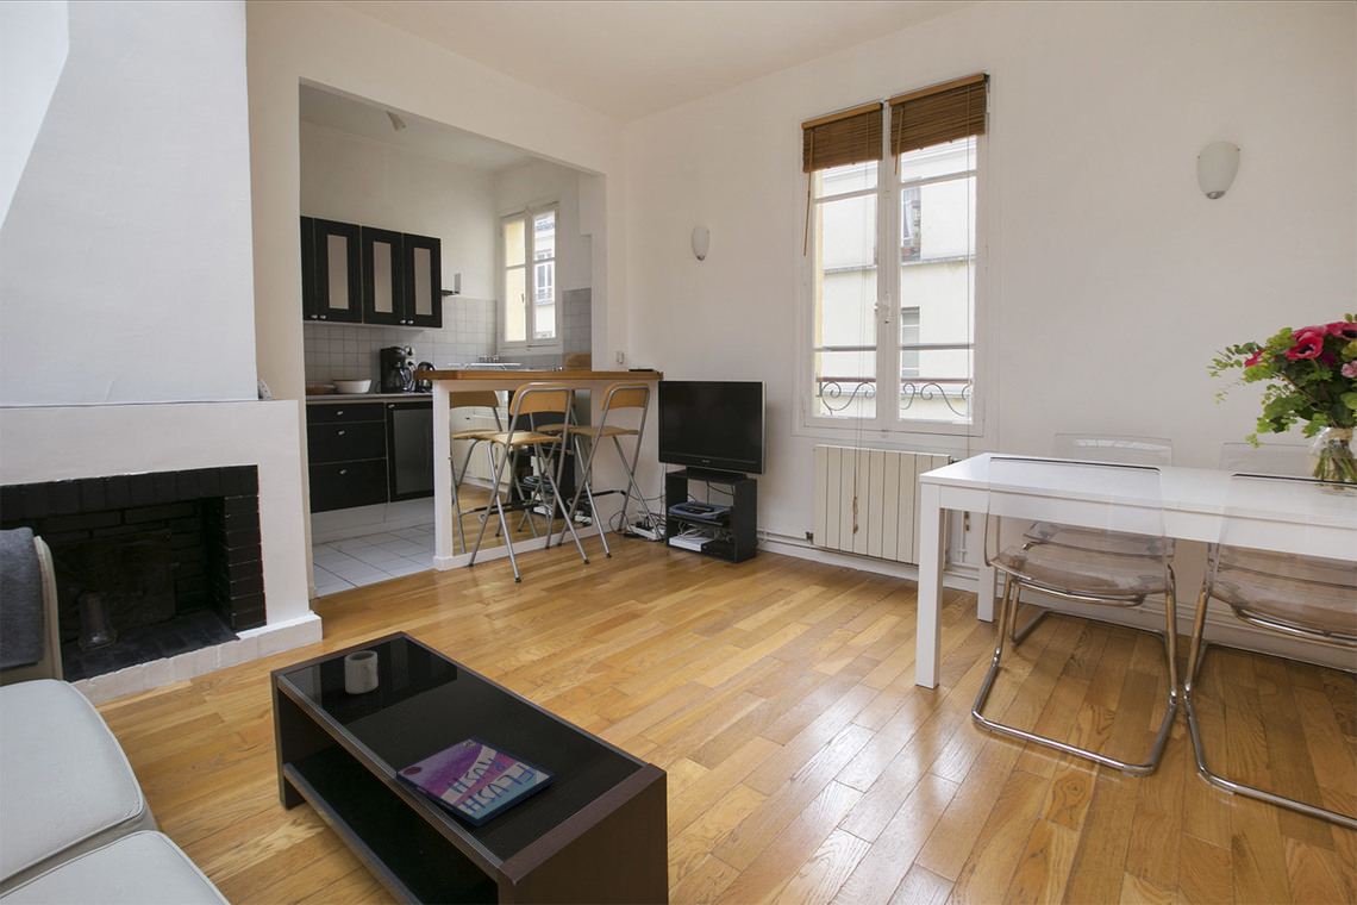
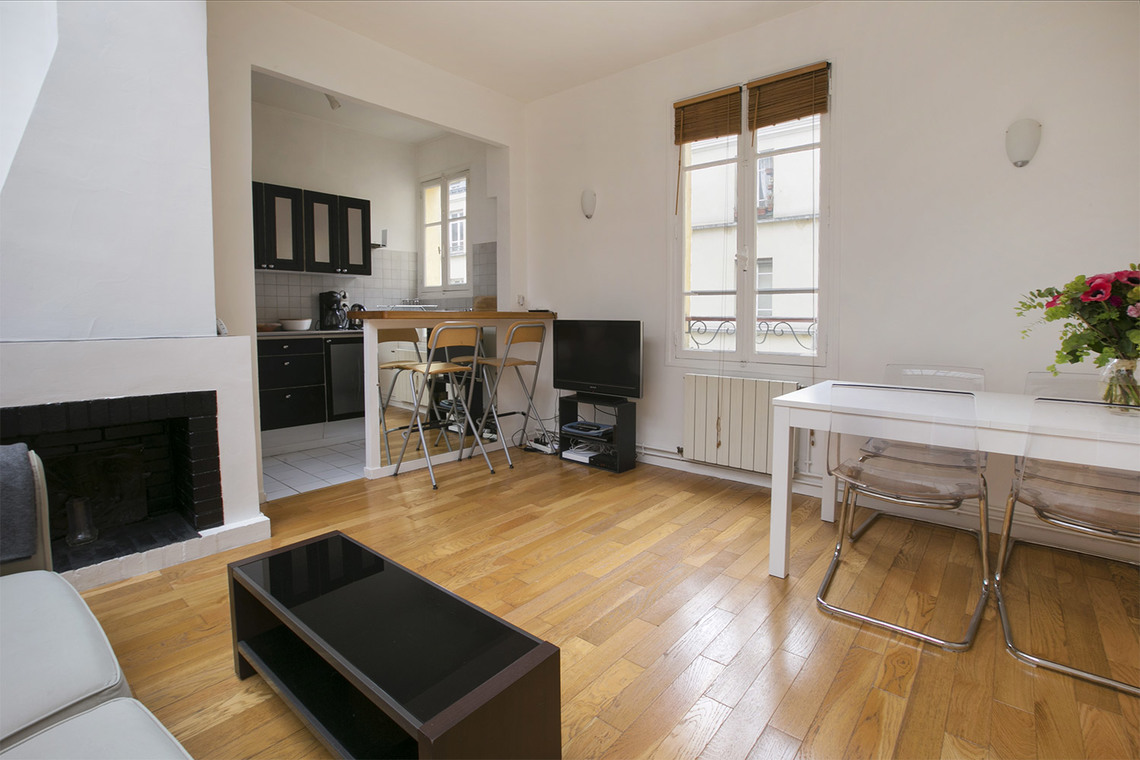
- cup (363, 673)
- video game case (475, 775)
